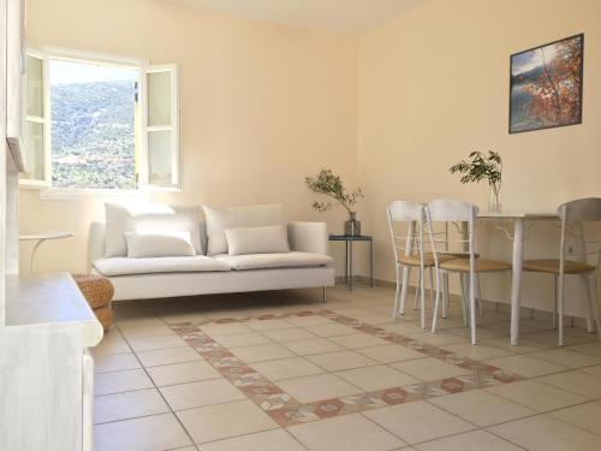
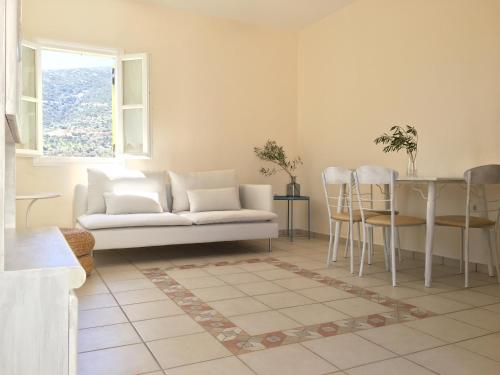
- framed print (543, 87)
